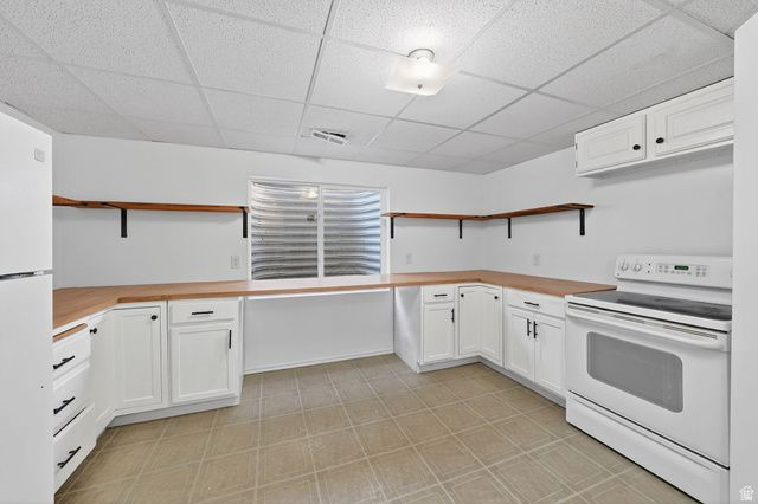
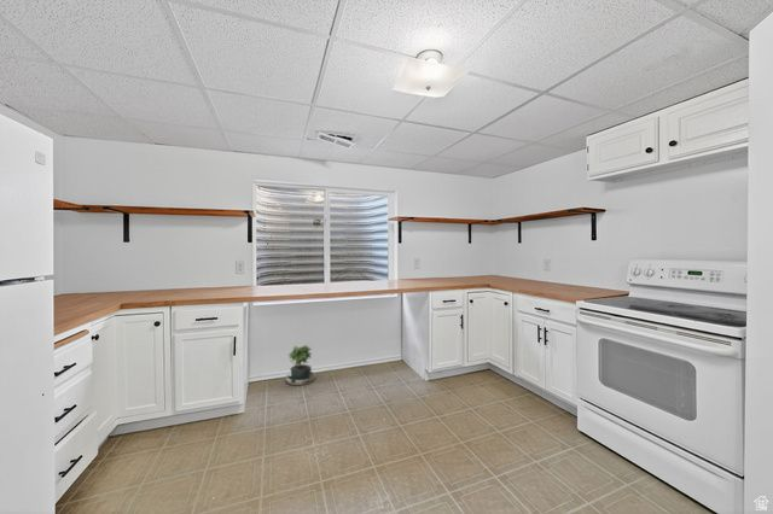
+ potted plant (300, 362)
